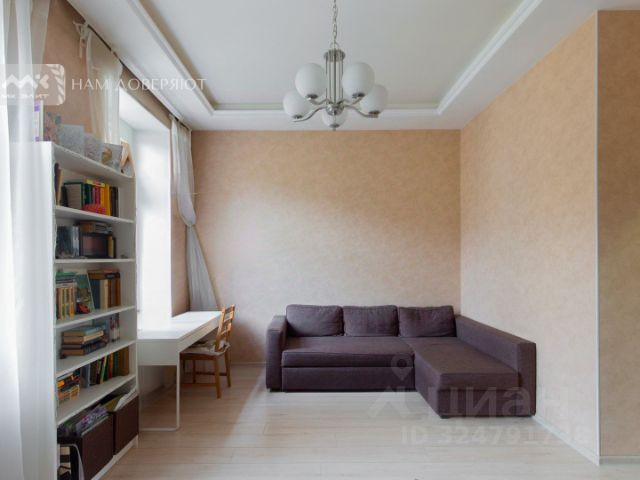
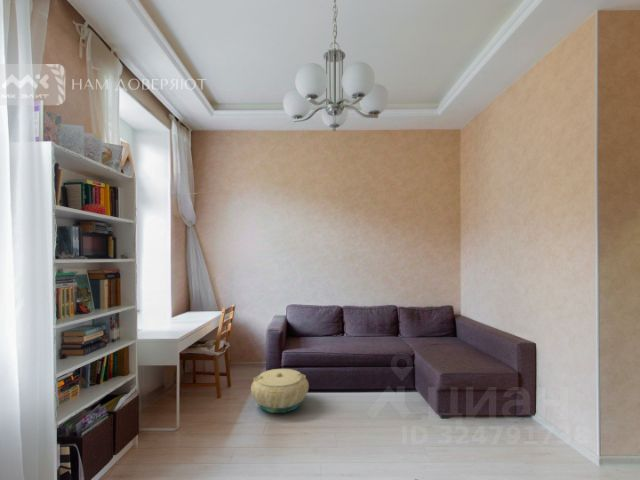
+ basket (280, 388)
